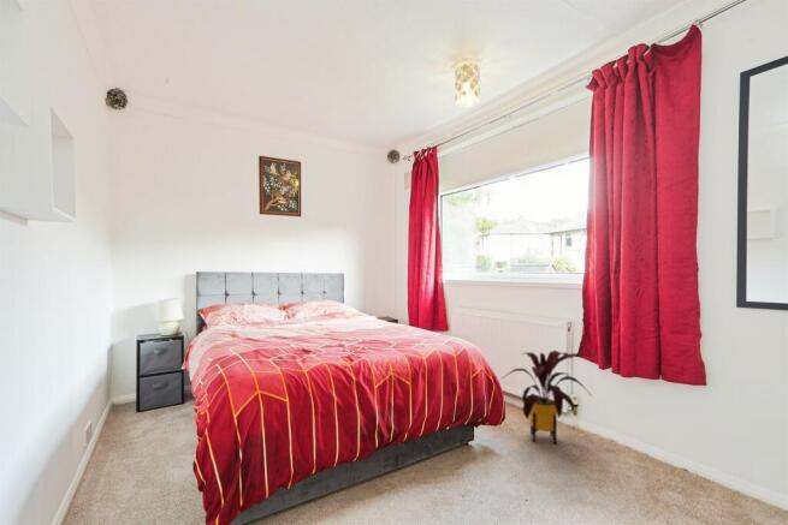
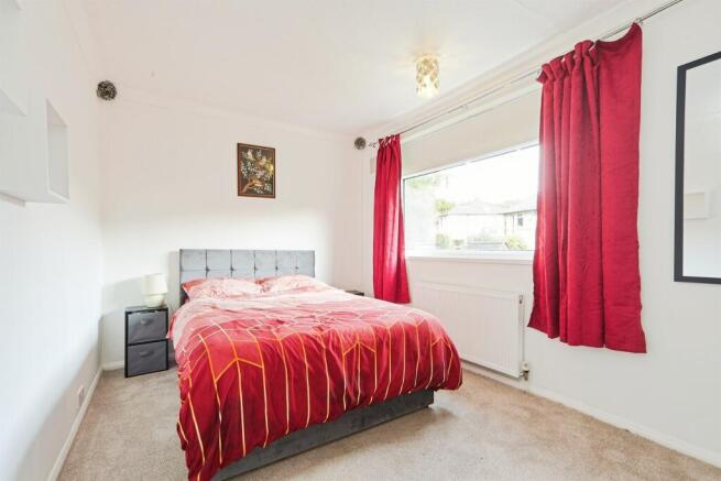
- house plant (545, 393)
